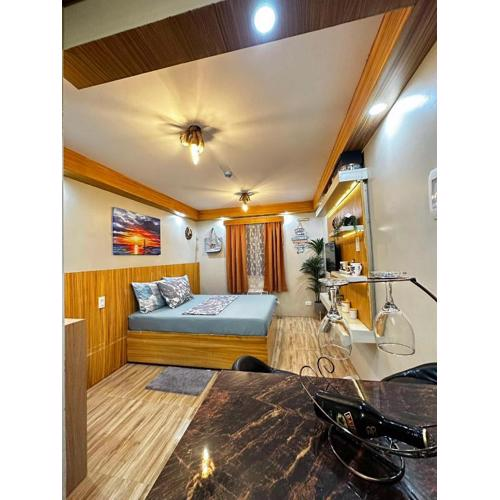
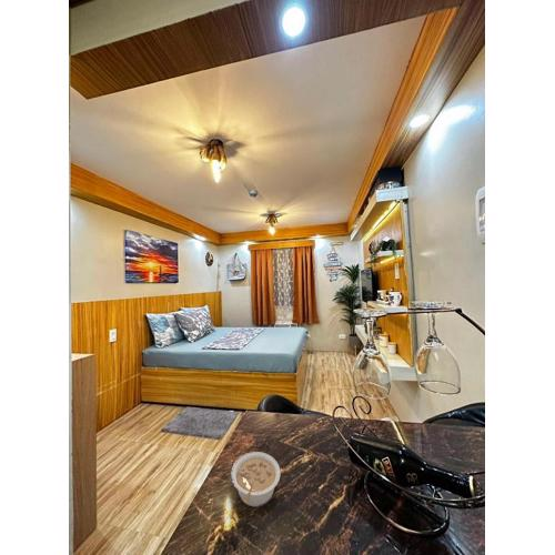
+ legume (256, 480)
